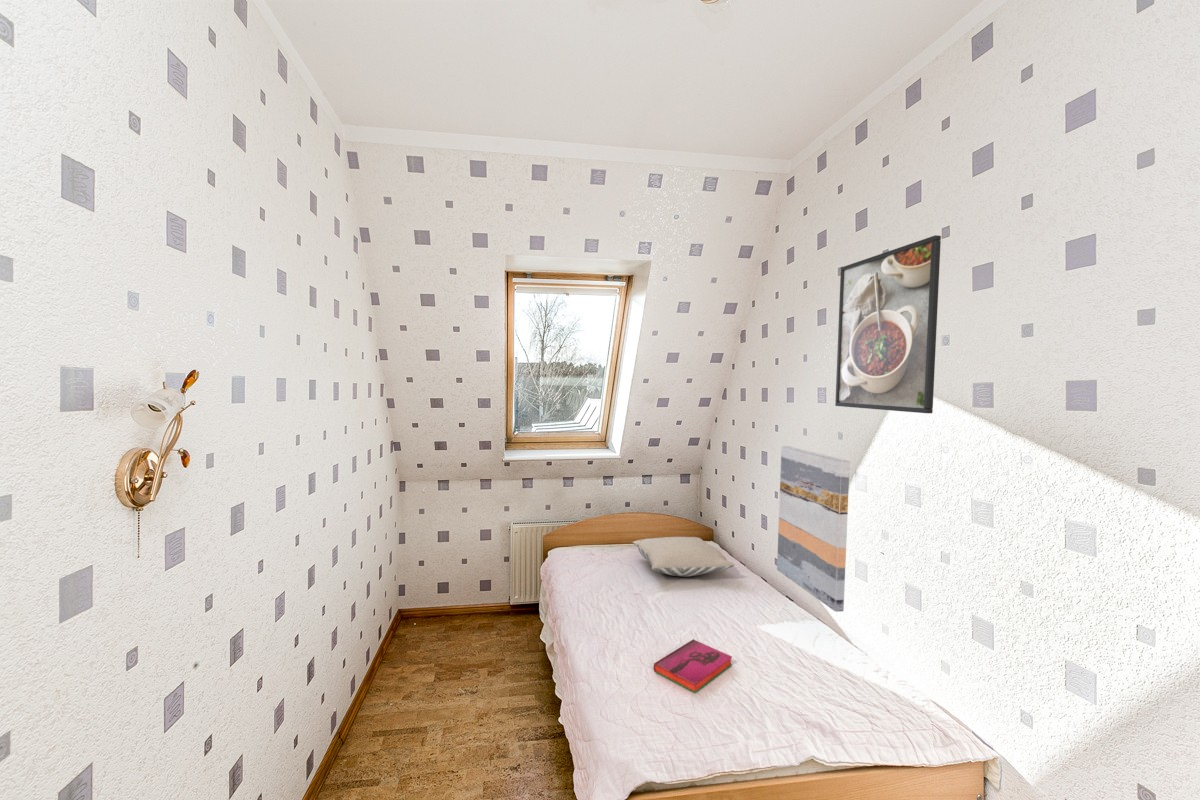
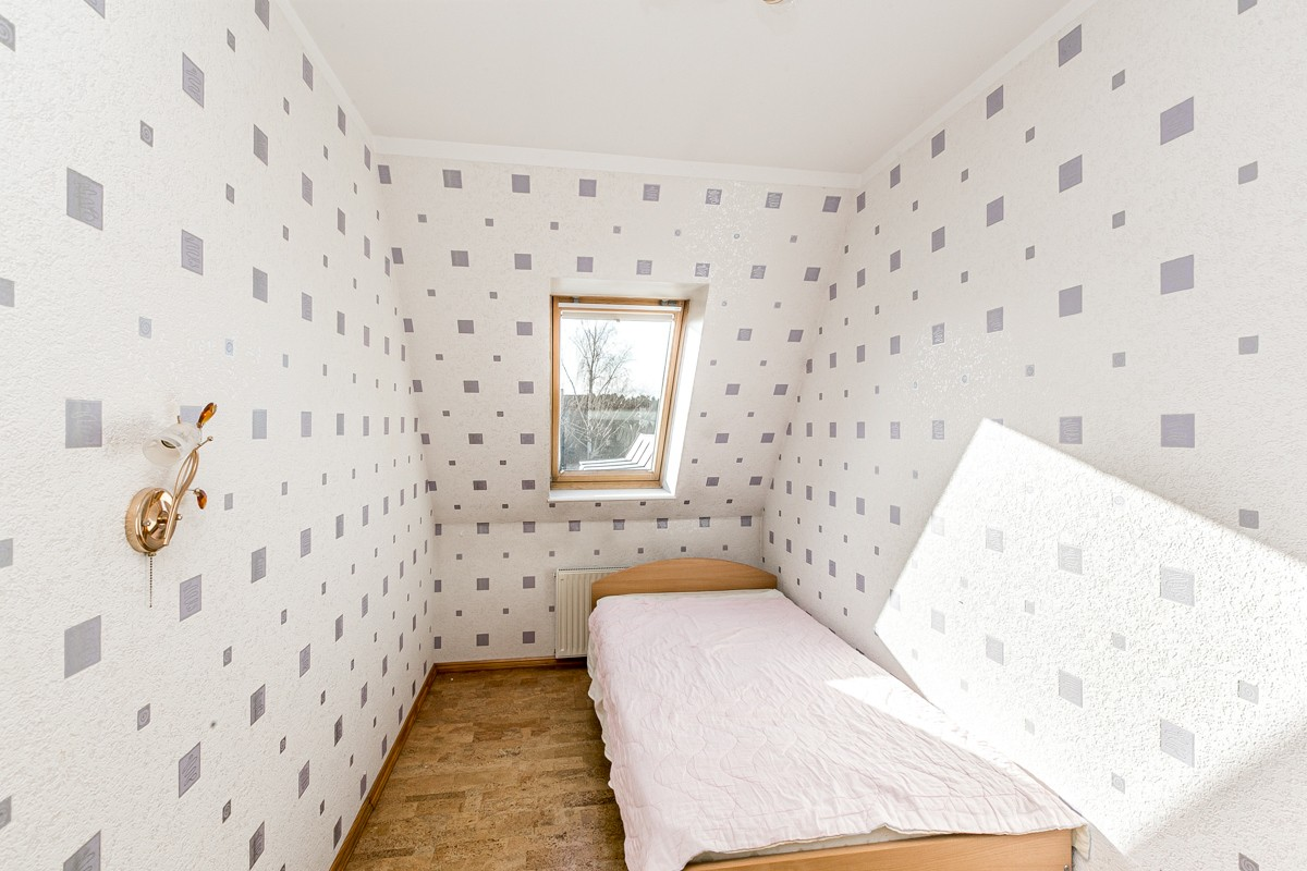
- hardback book (693, 663)
- wall art (809, 521)
- pillow (679, 553)
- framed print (881, 331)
